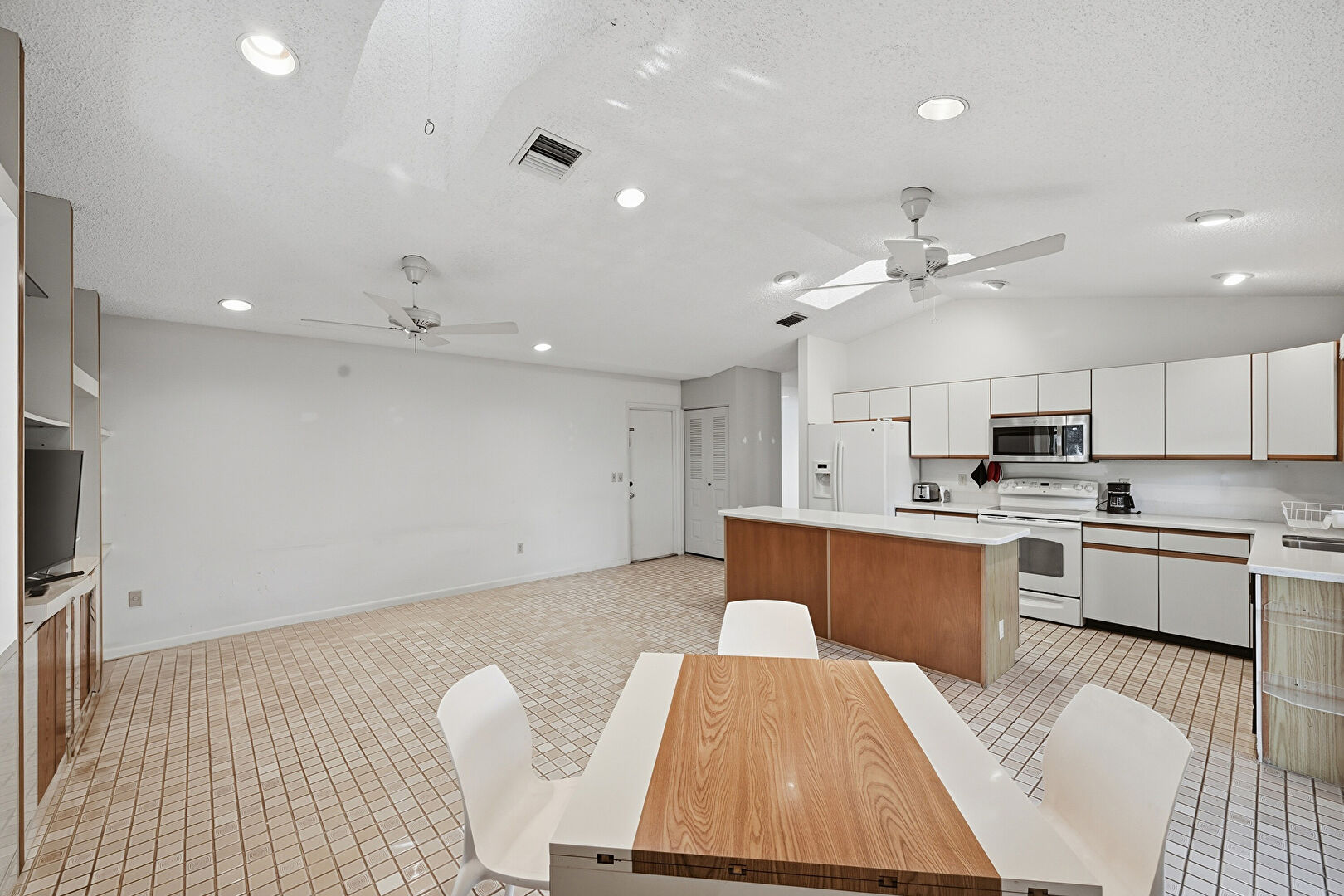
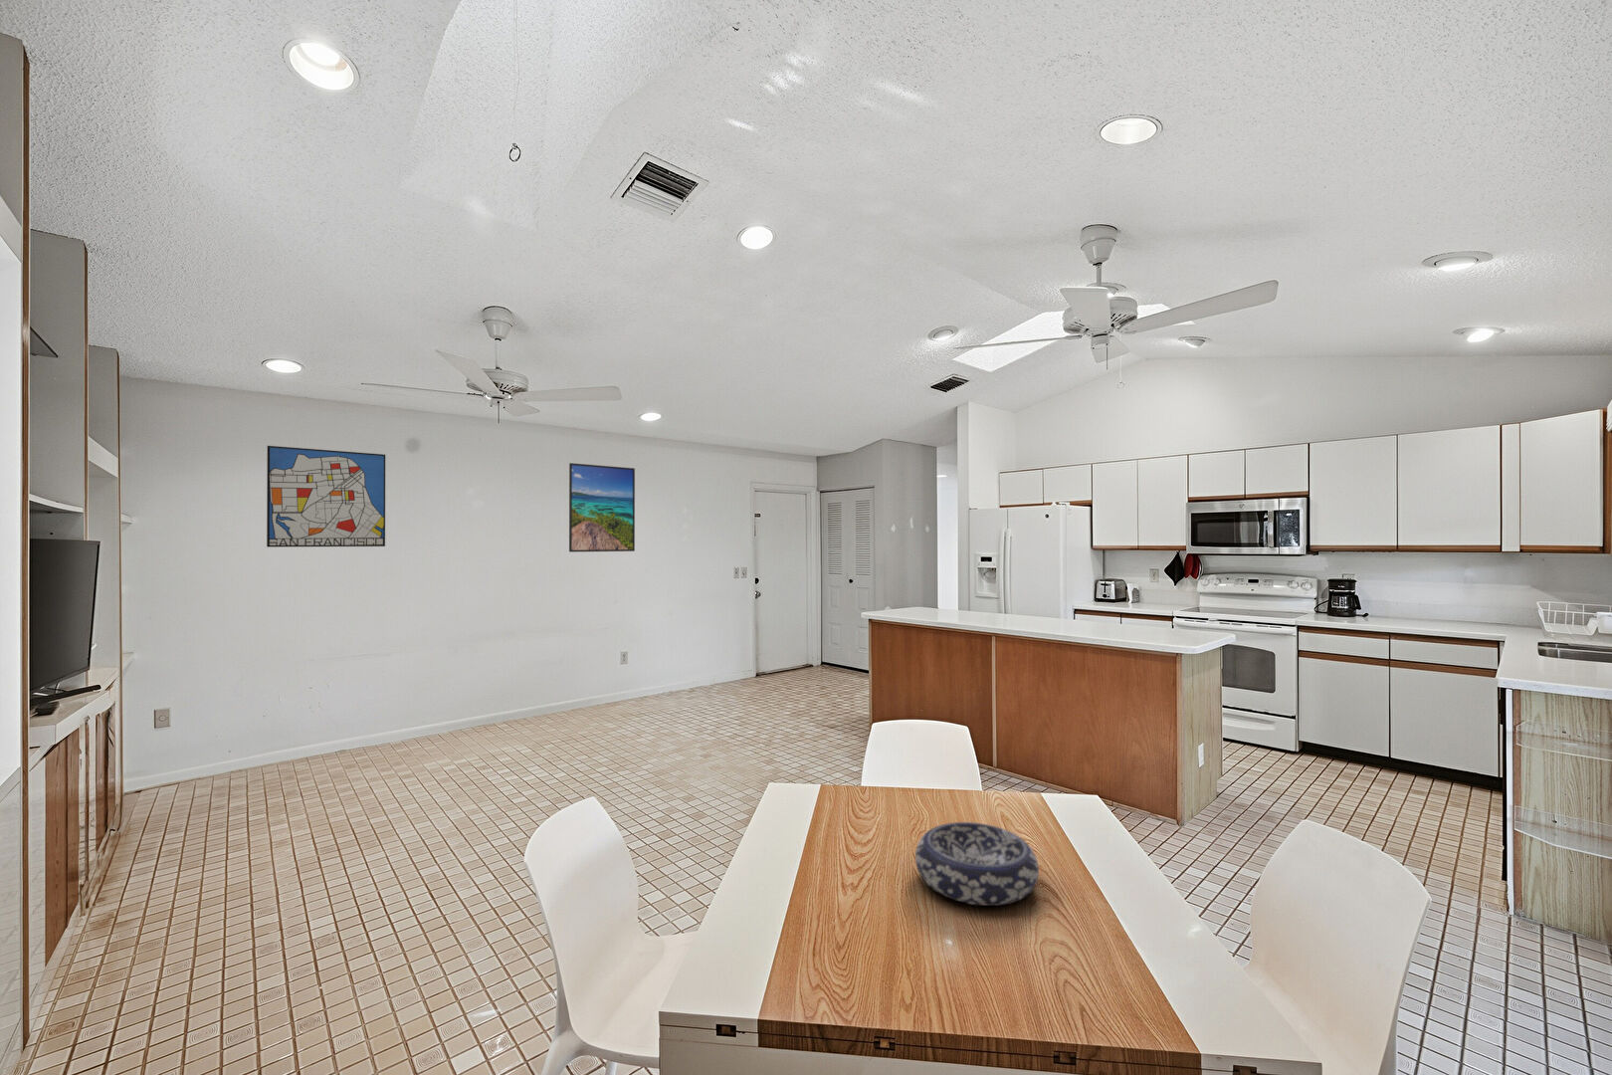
+ wall art (329, 498)
+ decorative bowl (975, 861)
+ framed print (603, 509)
